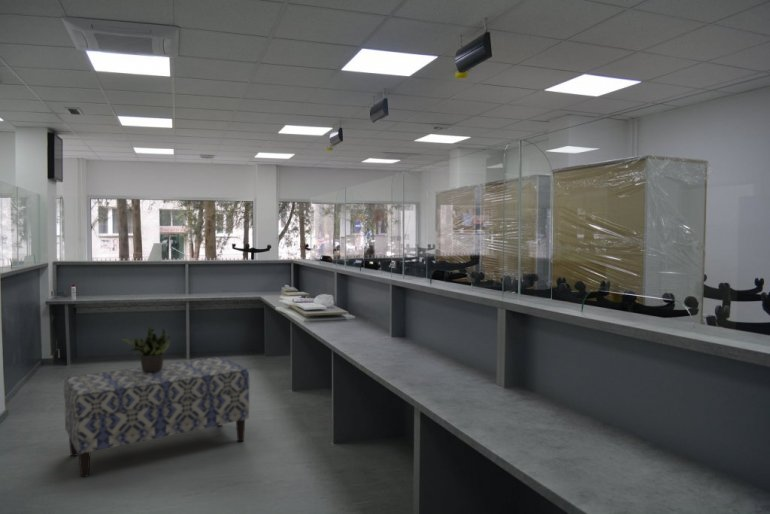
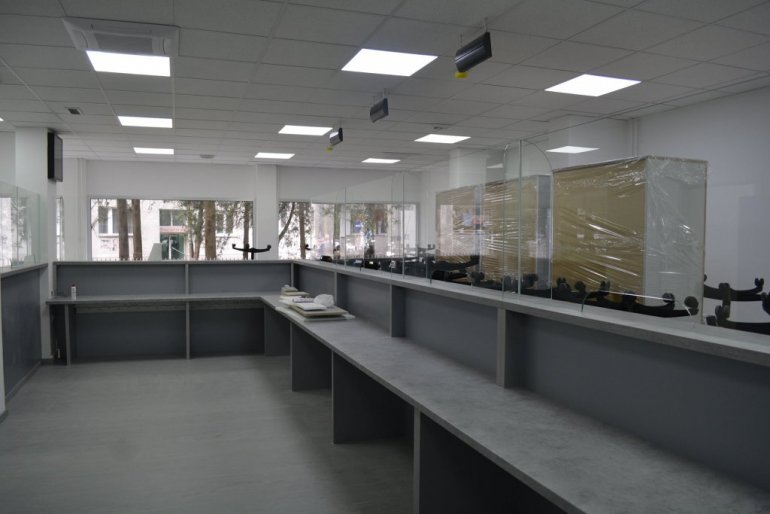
- potted plant (146, 348)
- bench (160, 410)
